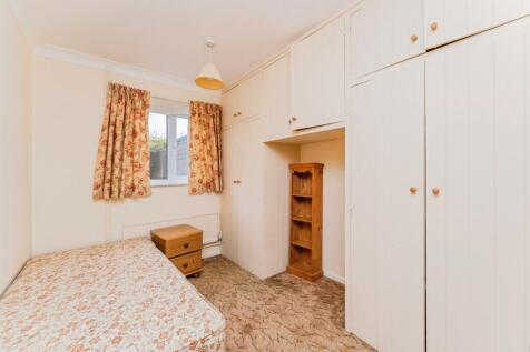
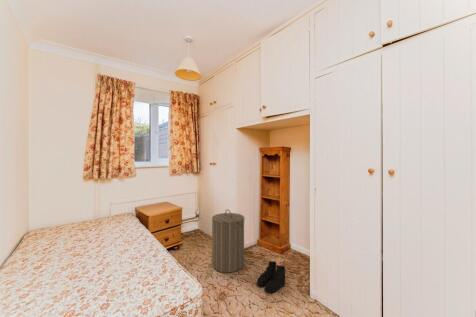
+ laundry hamper (228, 236)
+ boots (271, 274)
